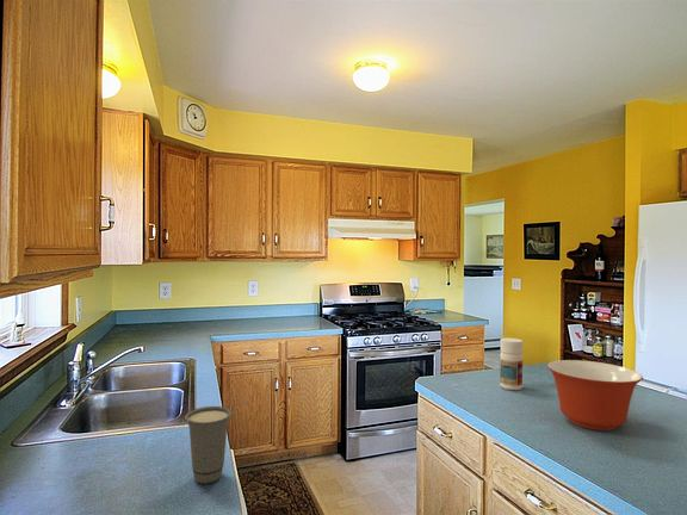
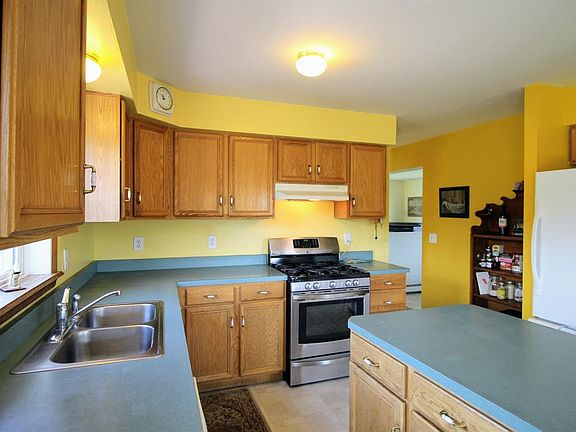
- pill bottle (510, 362)
- mixing bowl (592, 396)
- cup (208, 445)
